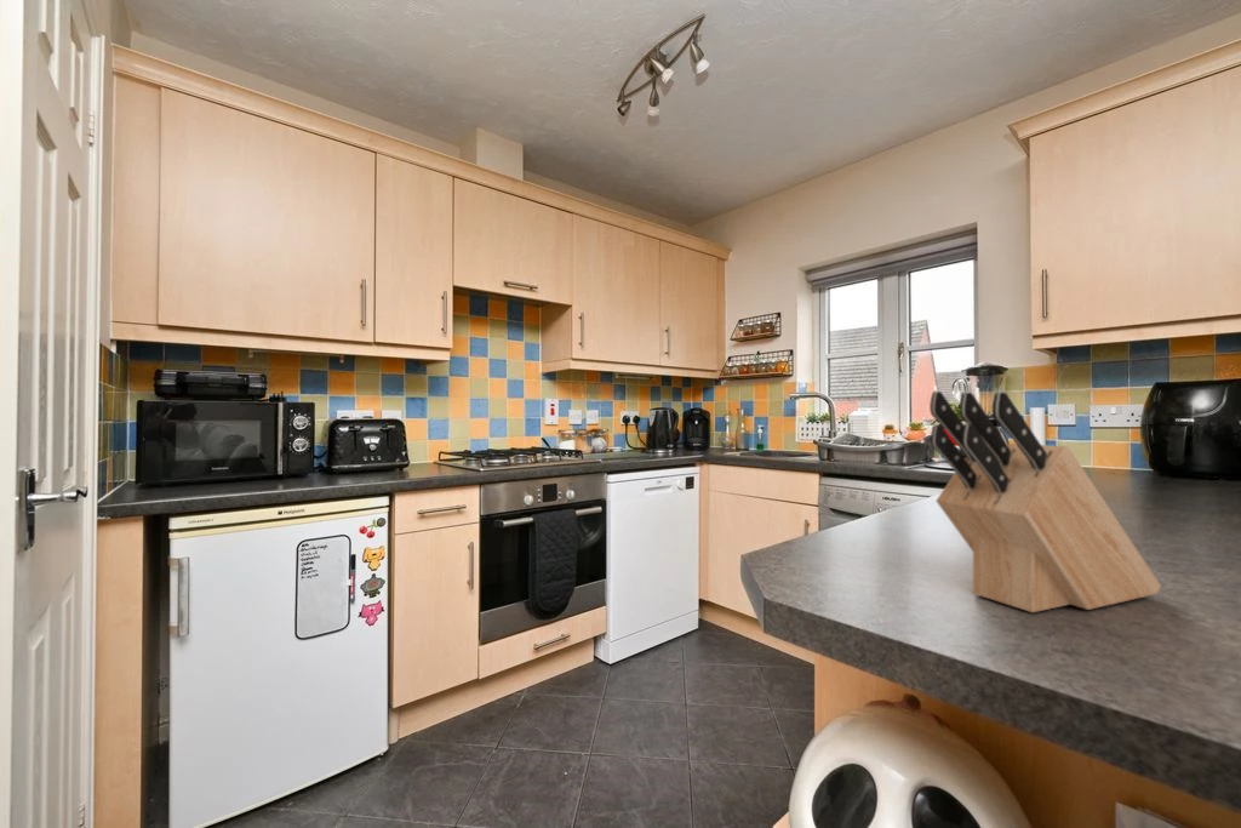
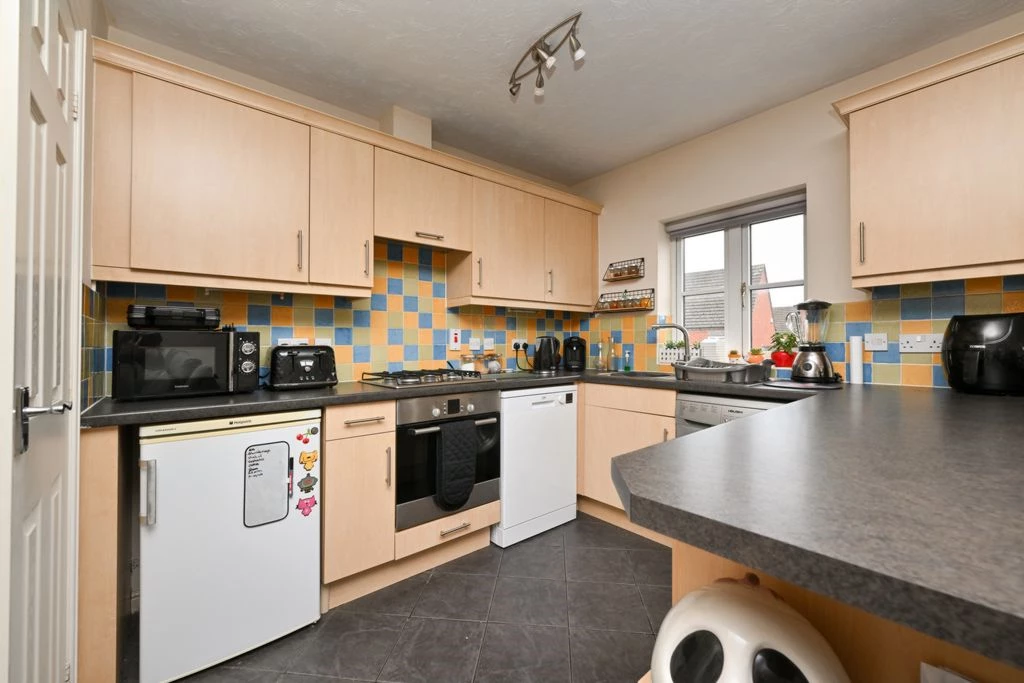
- knife block (1036, 493)
